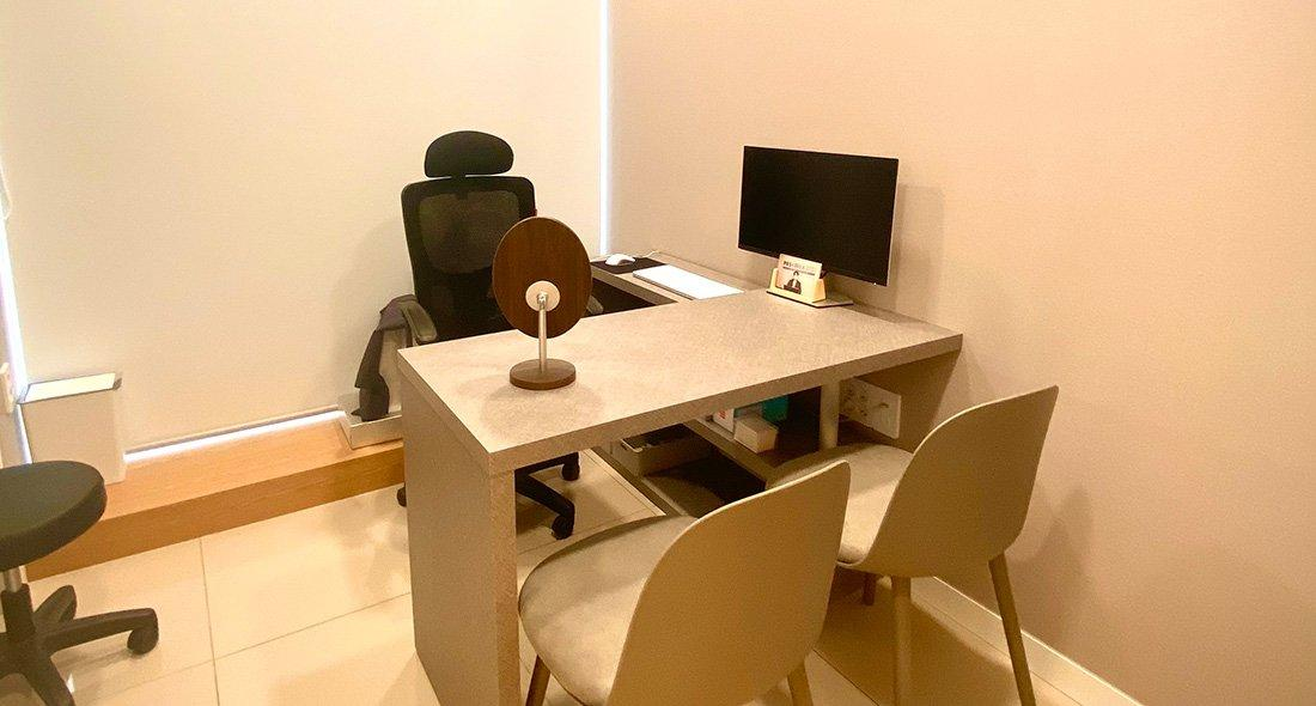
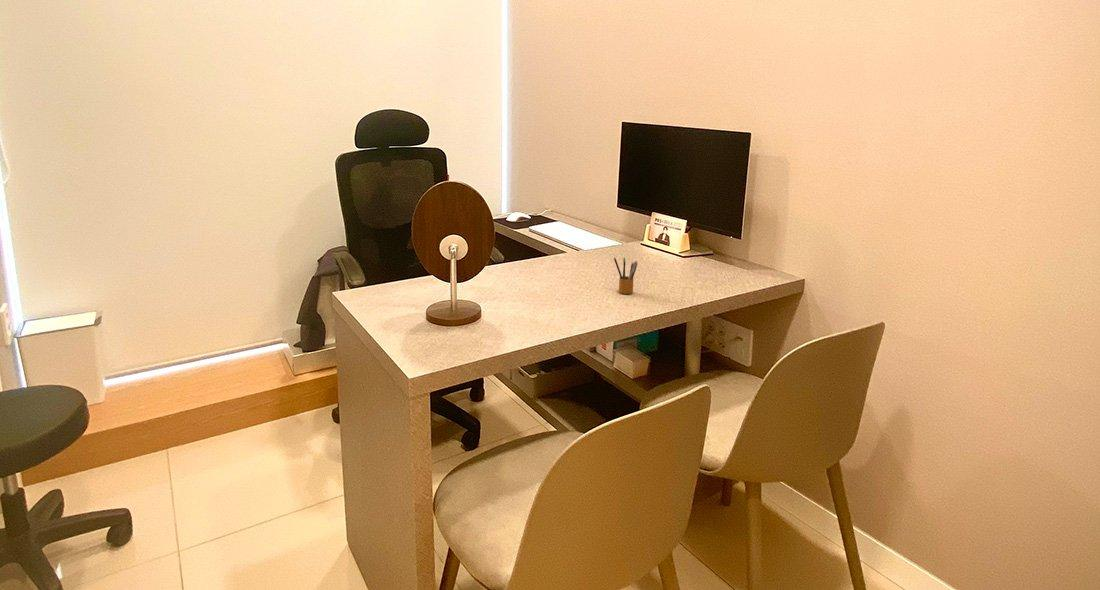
+ pencil box (624, 274)
